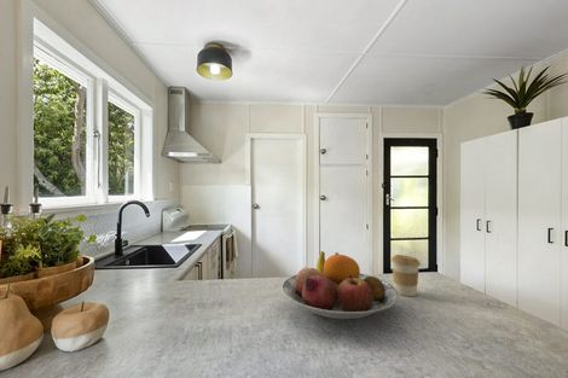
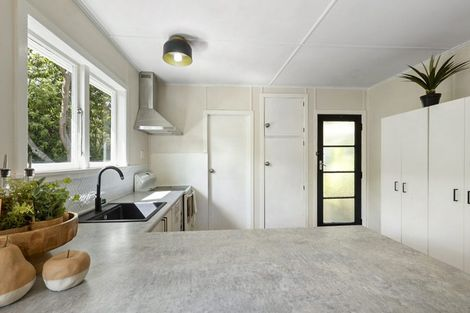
- fruit bowl (337, 283)
- coffee cup (405, 273)
